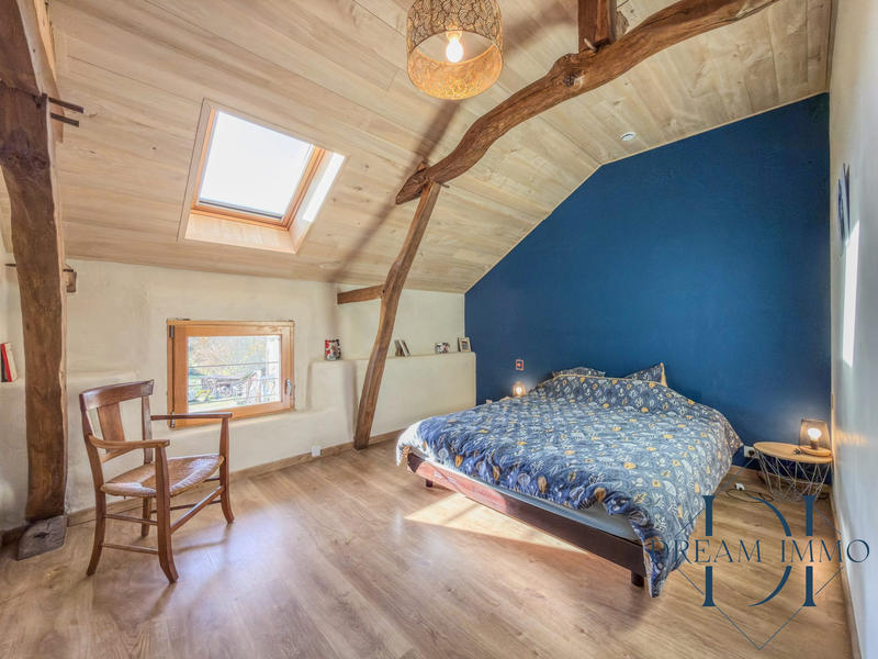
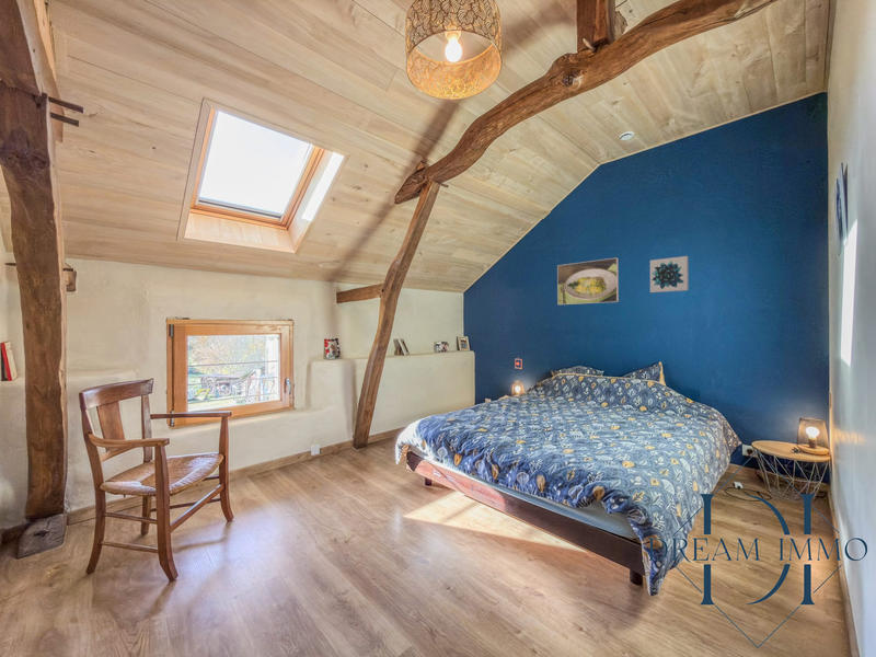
+ wall art (668, 275)
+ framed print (586, 283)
